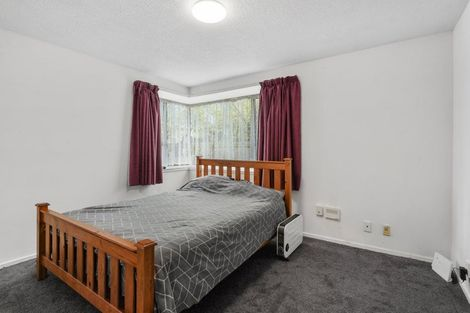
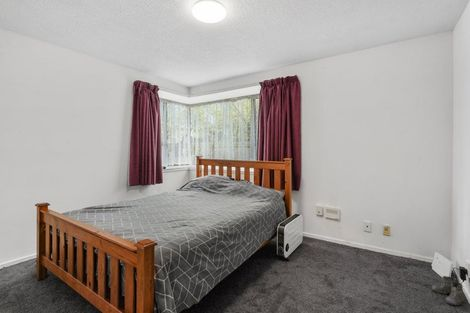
+ boots (448, 288)
